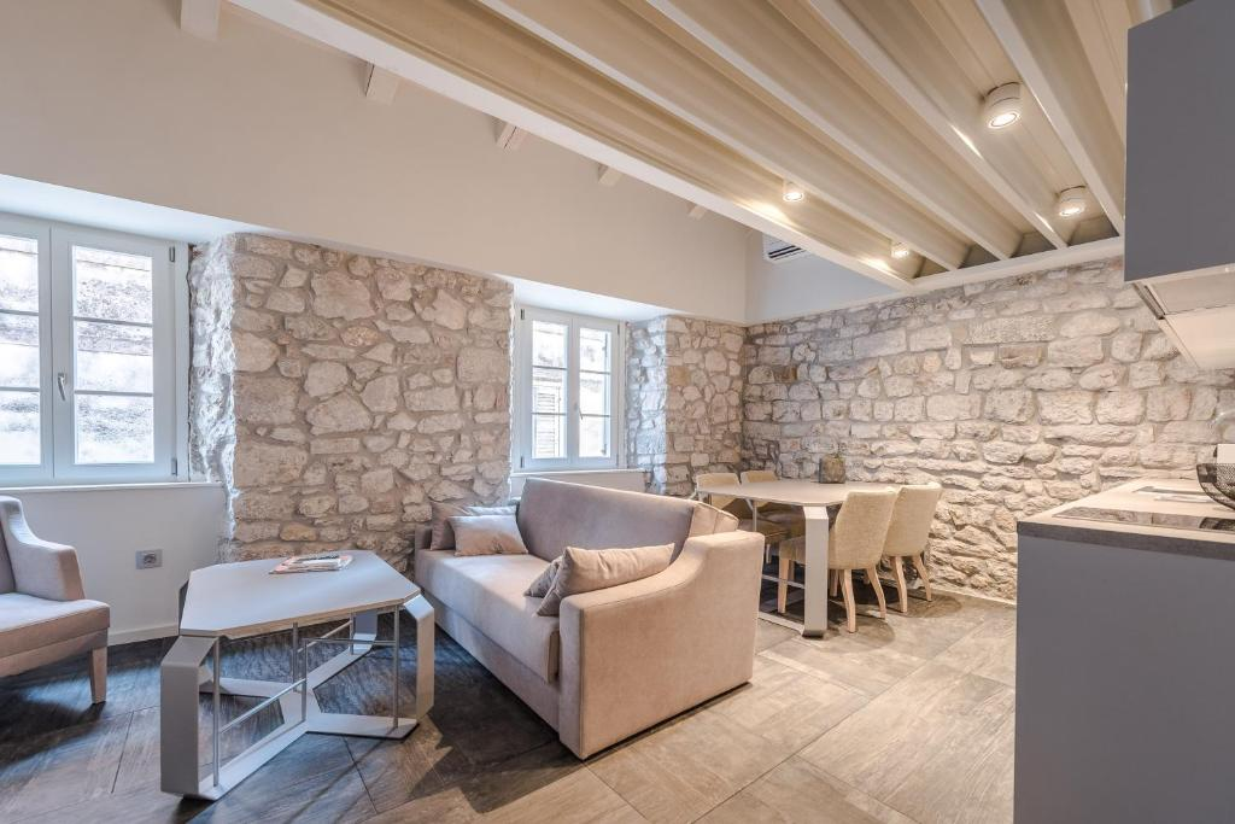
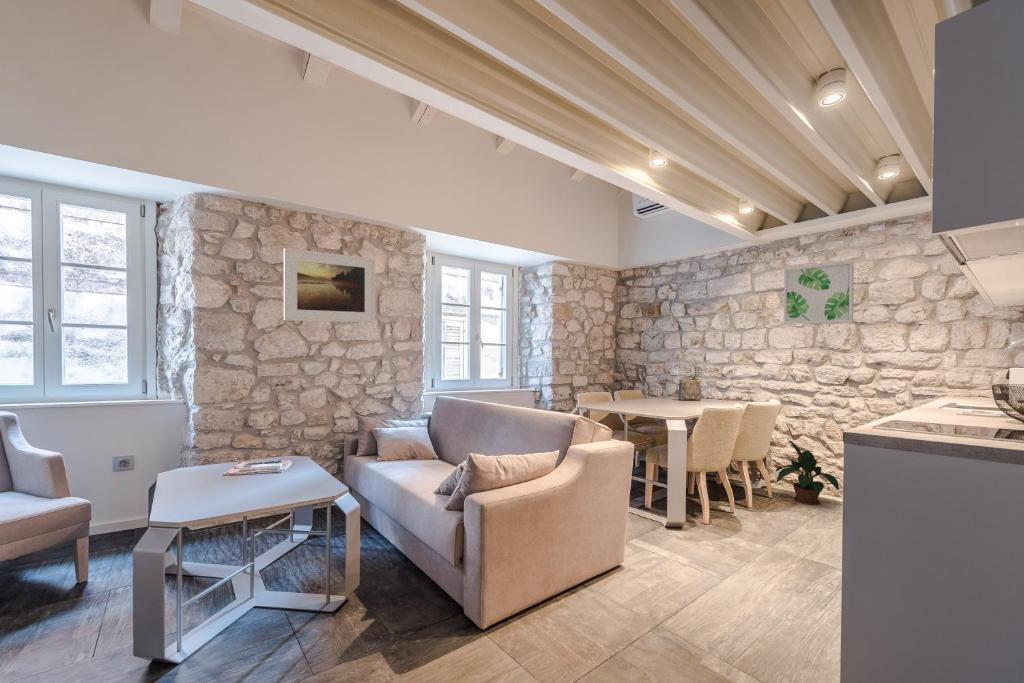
+ wall art (817, 294)
+ potted plant (806, 471)
+ wall clock (652, 338)
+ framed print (332, 287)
